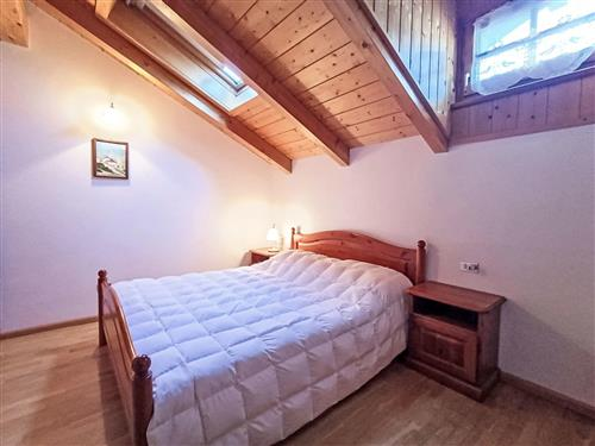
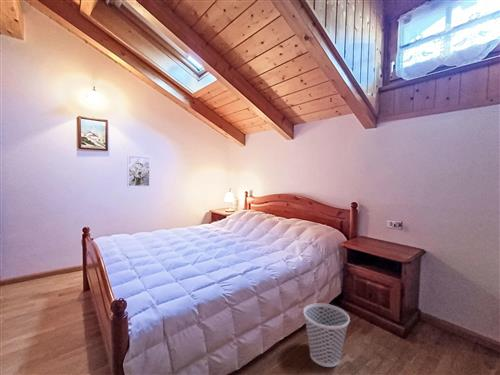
+ wastebasket (325, 335)
+ wall art (139, 171)
